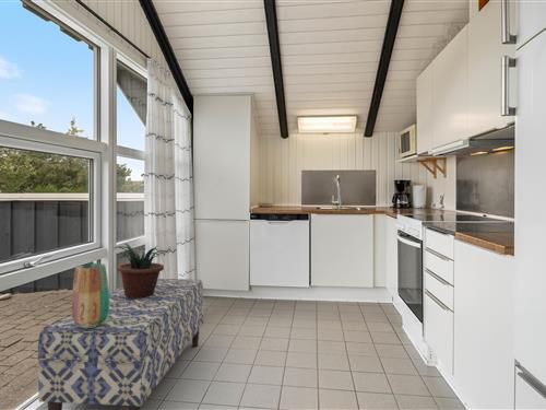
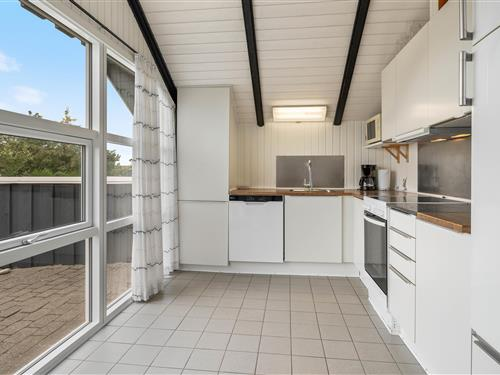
- potted plant (136, 271)
- vase (91, 295)
- bench (140, 338)
